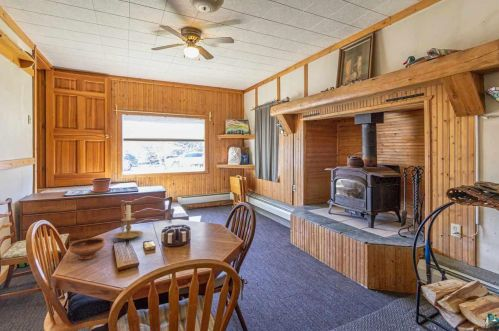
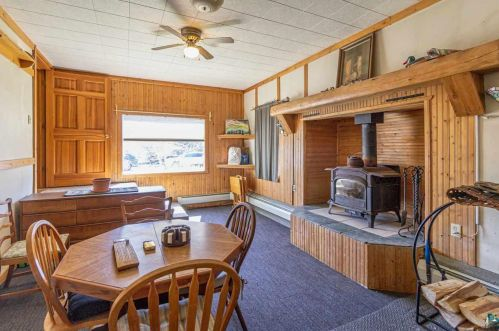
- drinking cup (87, 249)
- candle holder (128, 220)
